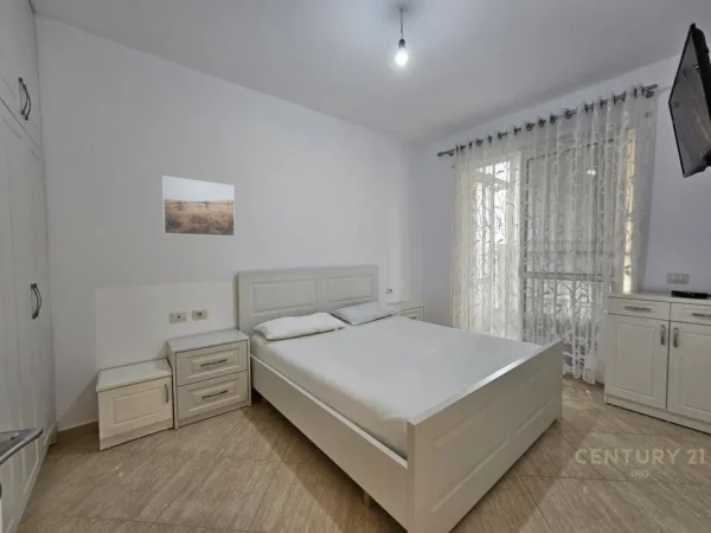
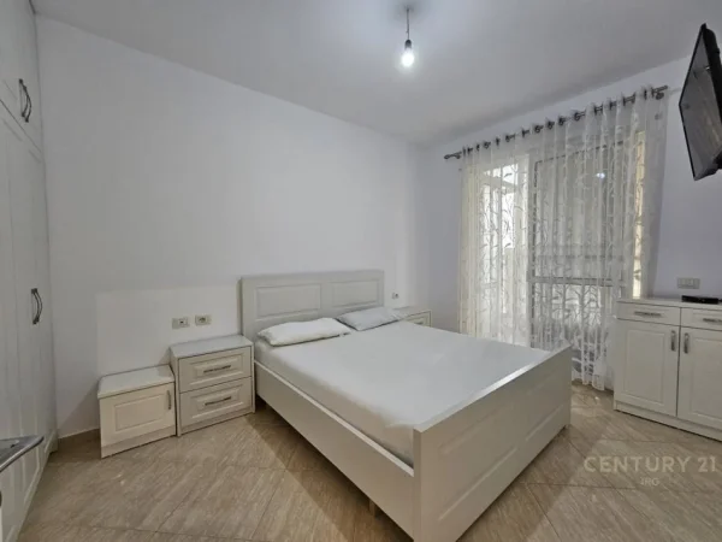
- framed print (200, 207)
